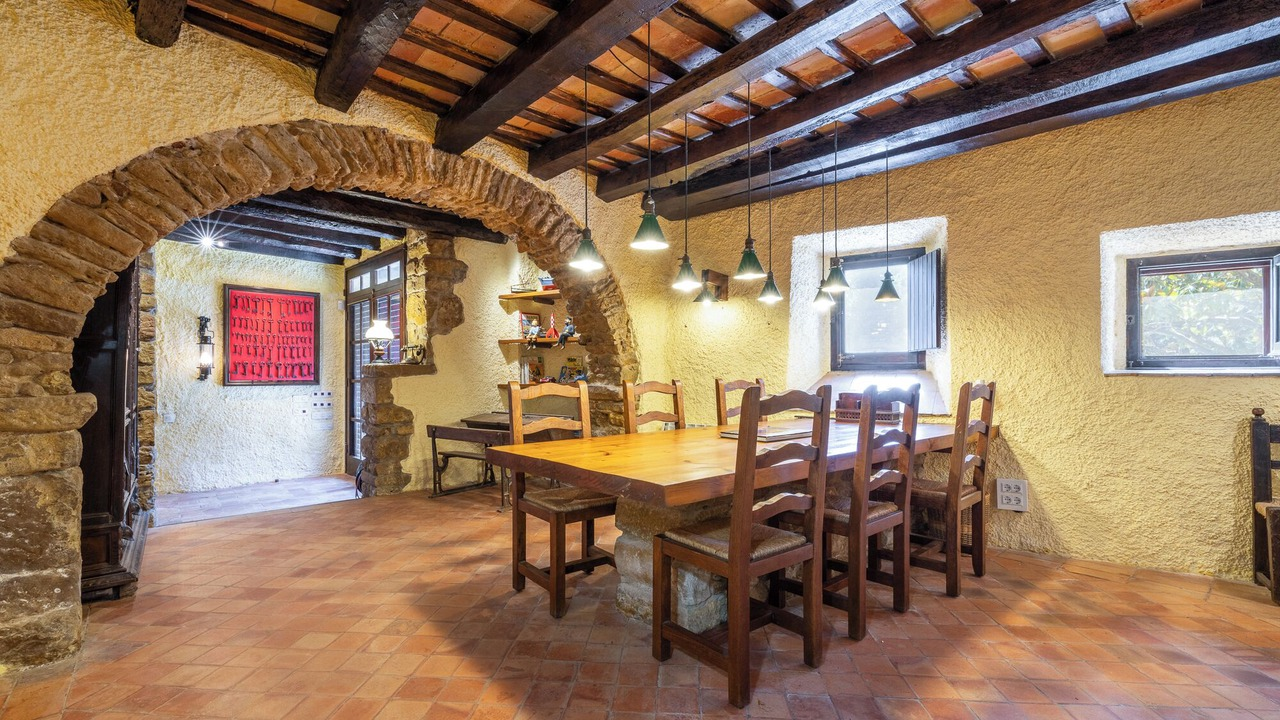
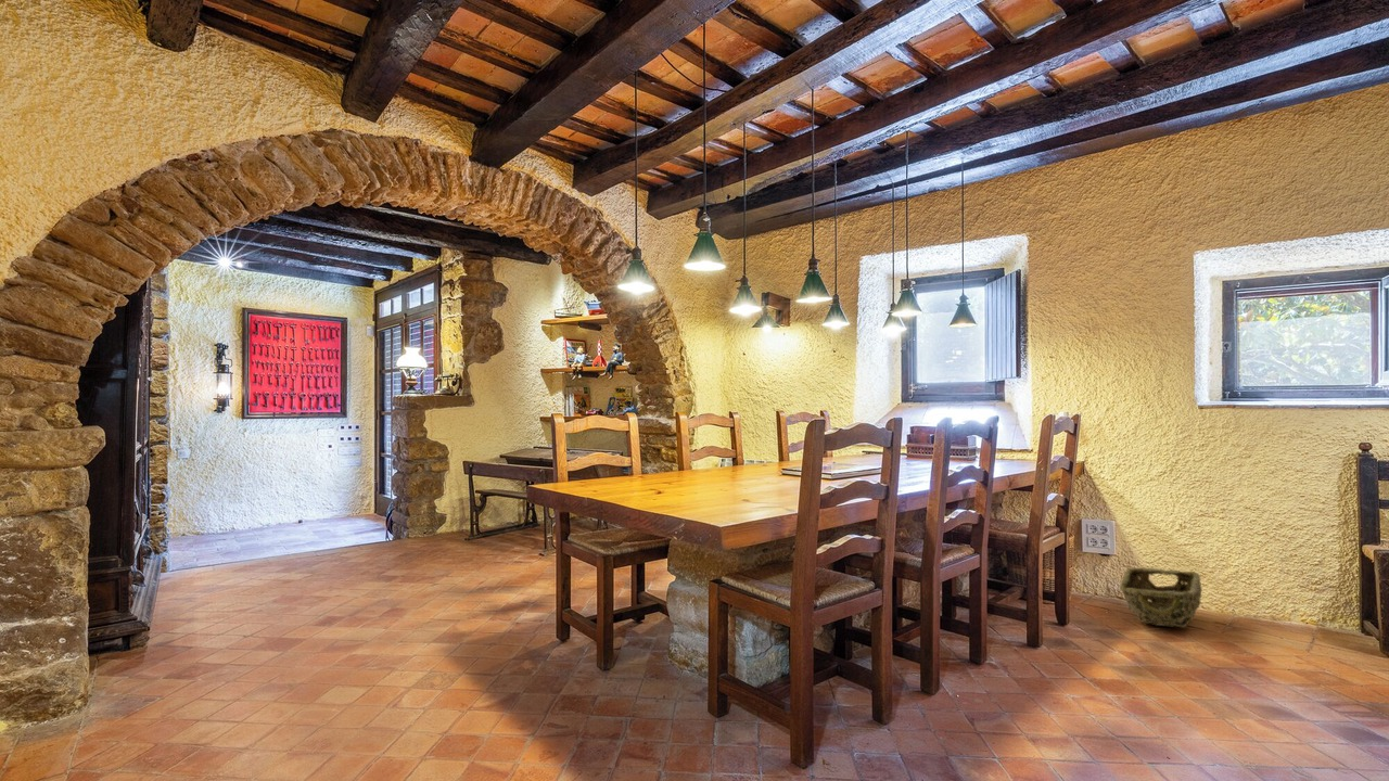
+ woven basket (1160, 597)
